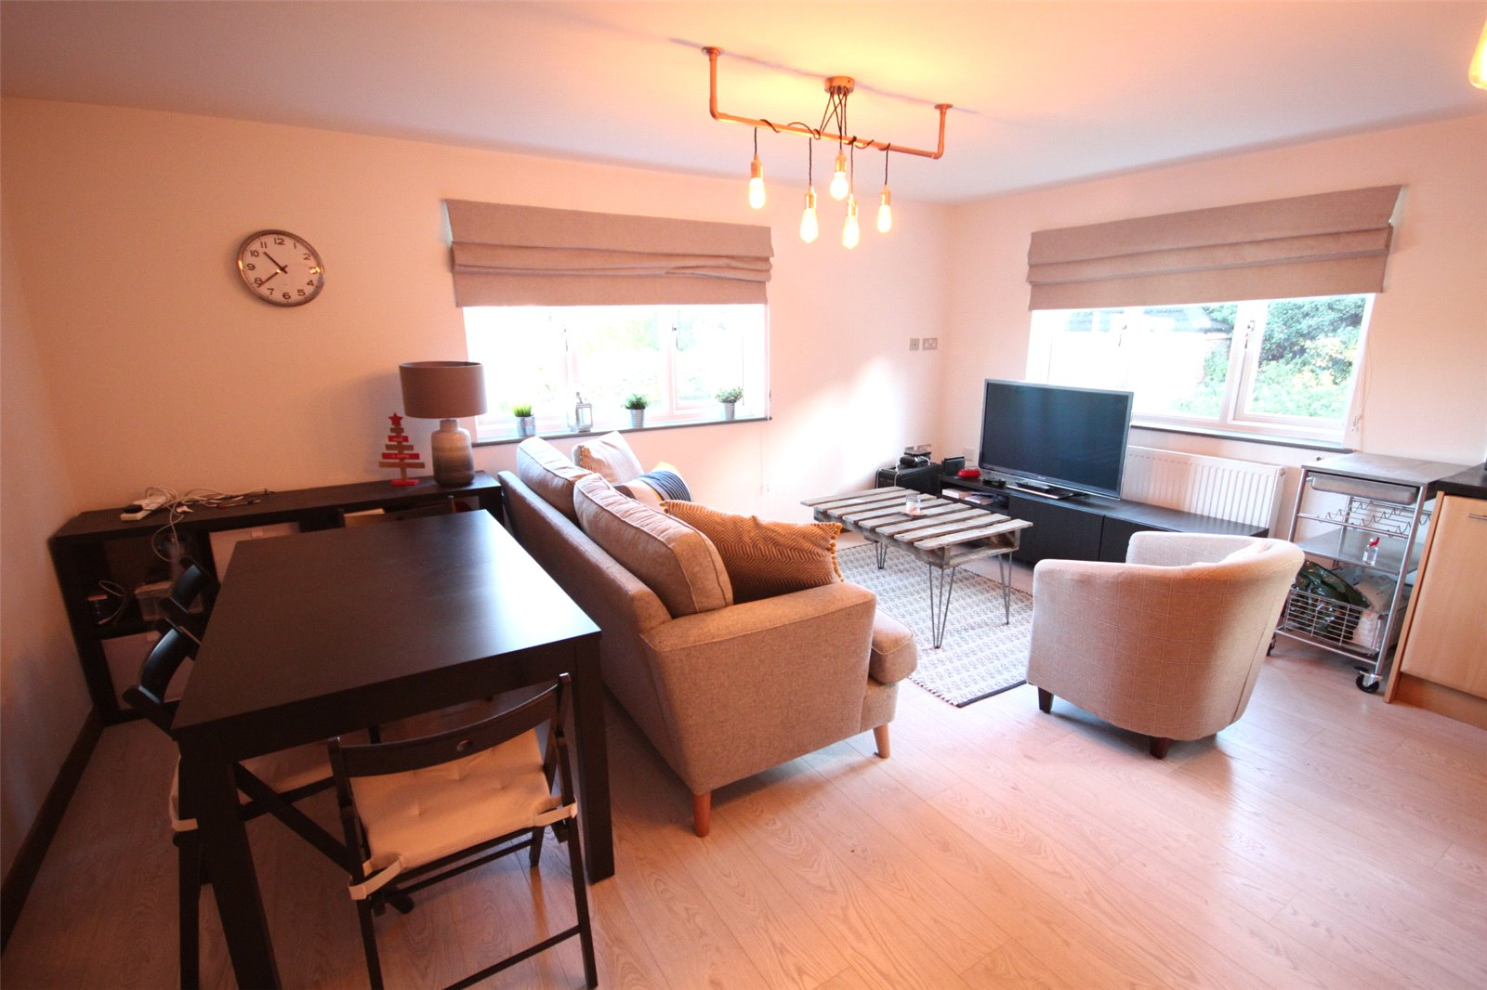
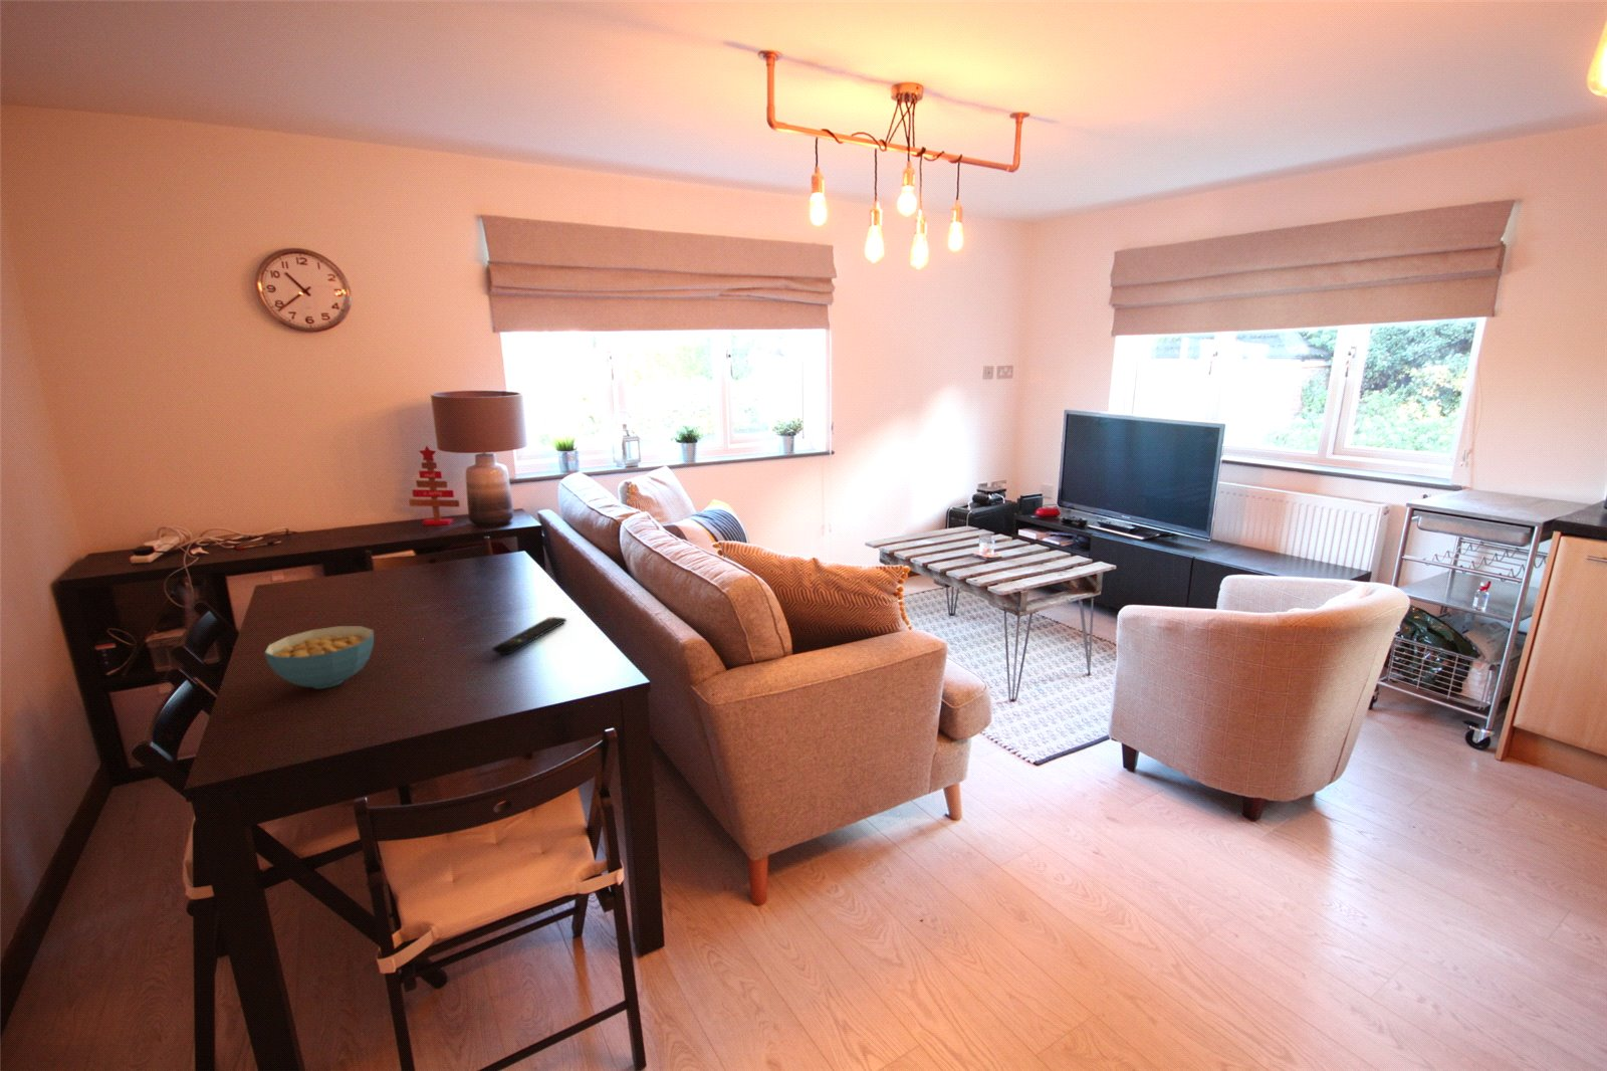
+ cereal bowl (325, 661)
+ remote control (533, 634)
